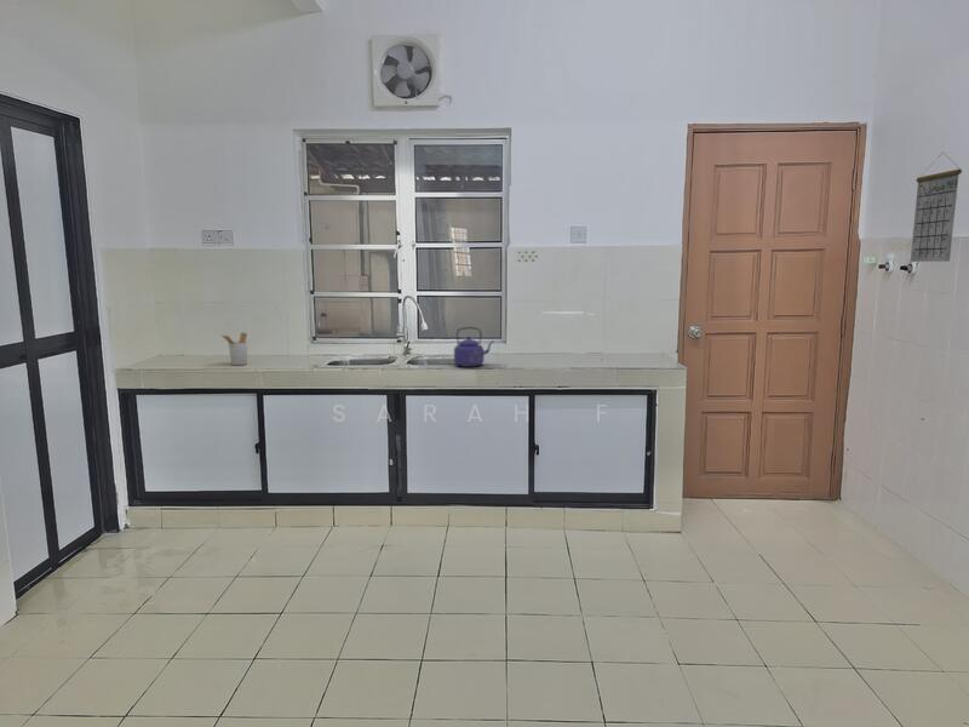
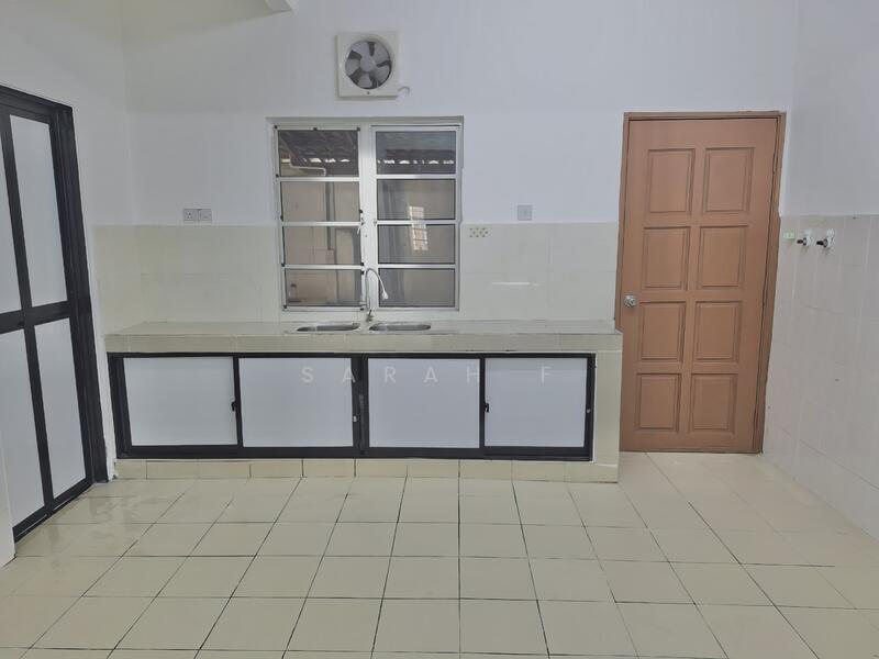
- utensil holder (234, 348)
- calendar (934, 207)
- kettle (474, 345)
